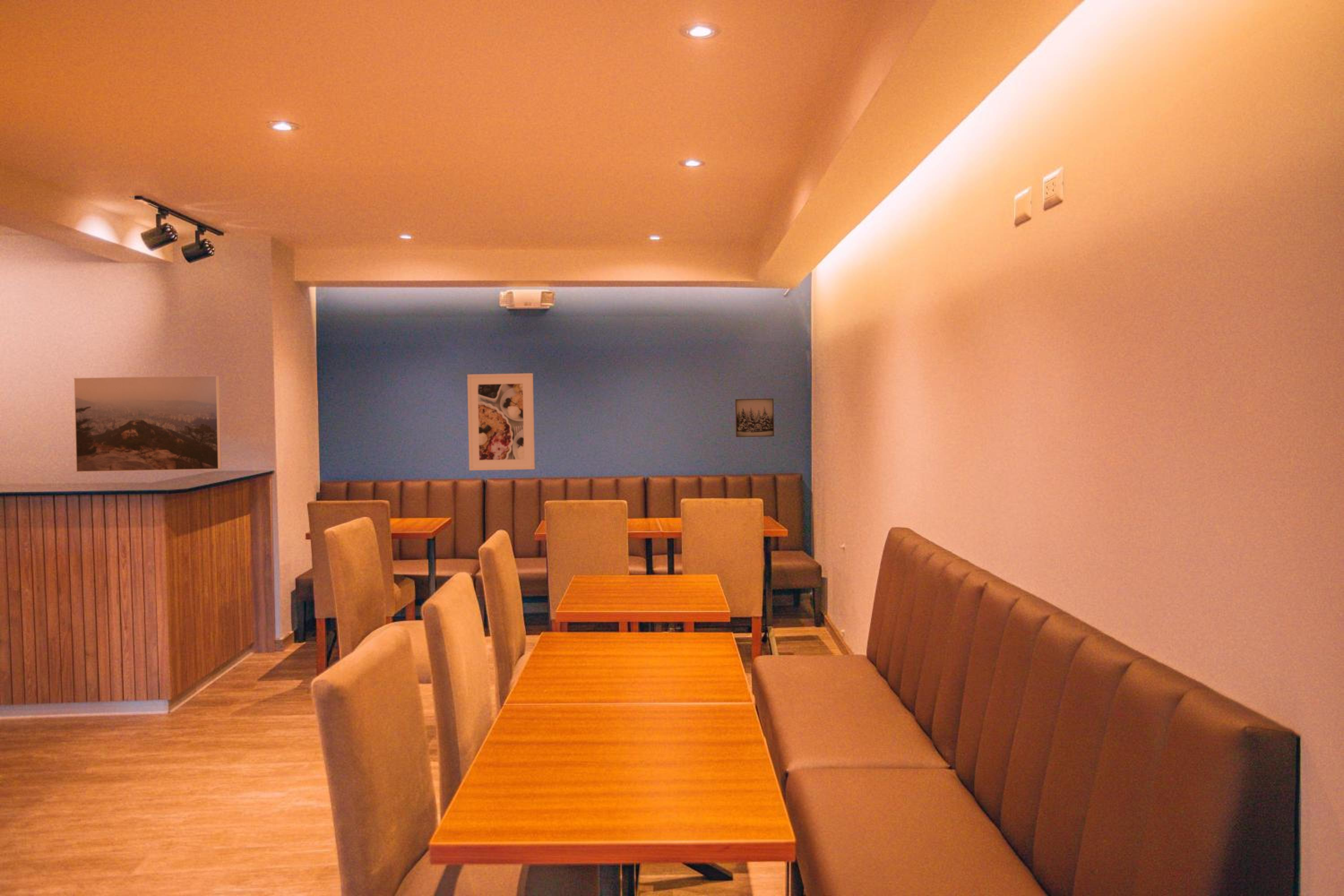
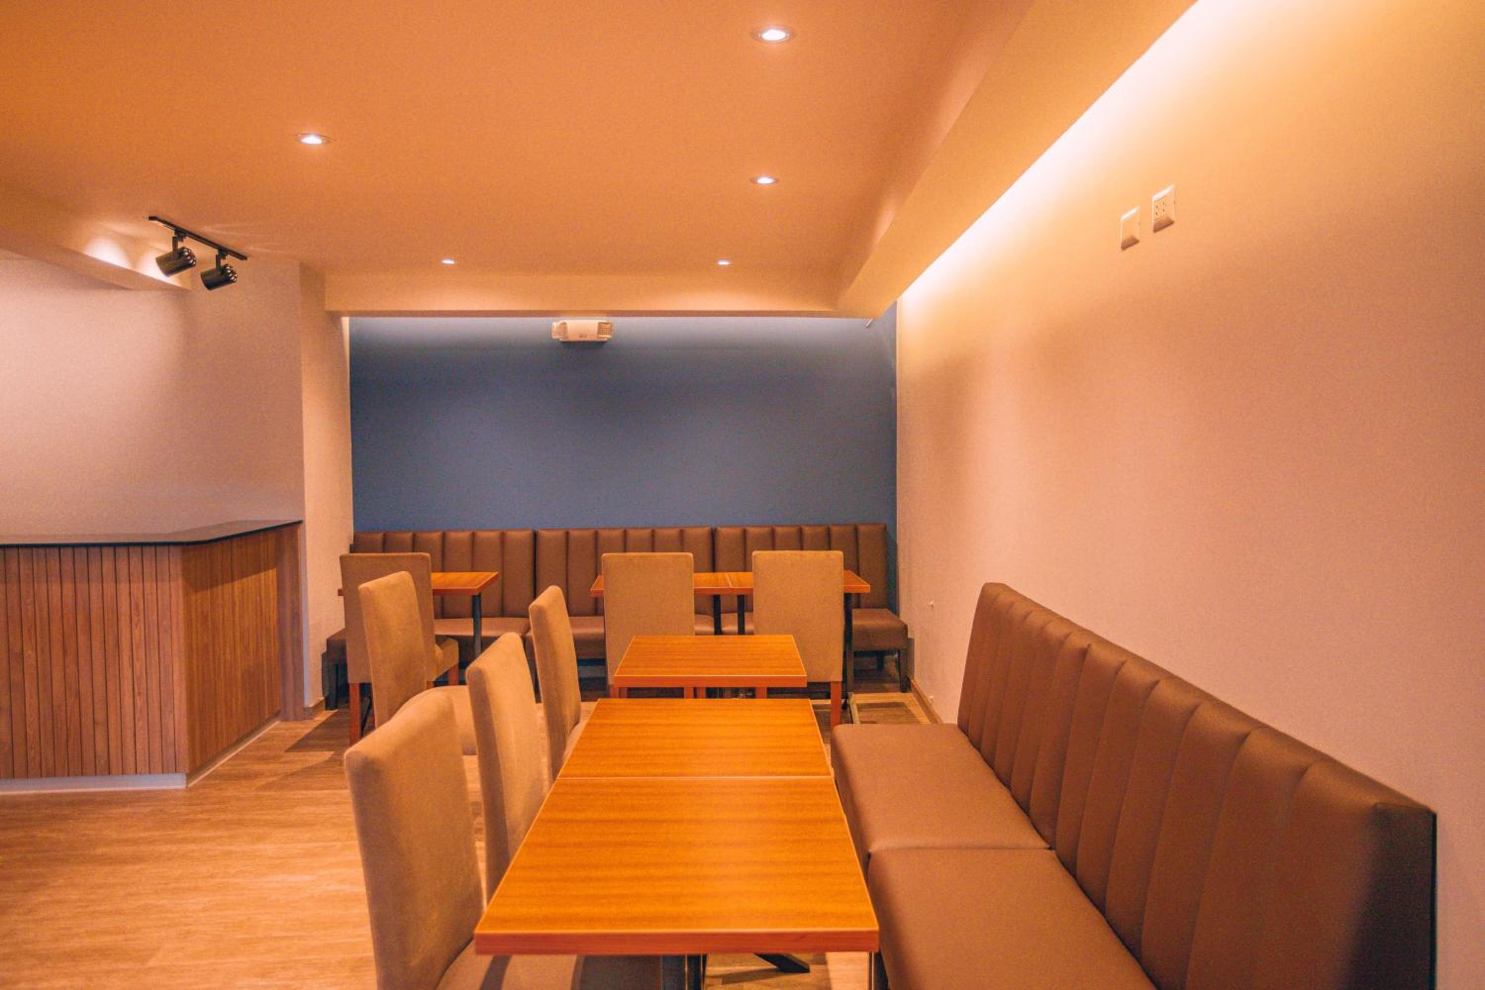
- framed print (501, 422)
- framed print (148, 424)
- wall art (754, 418)
